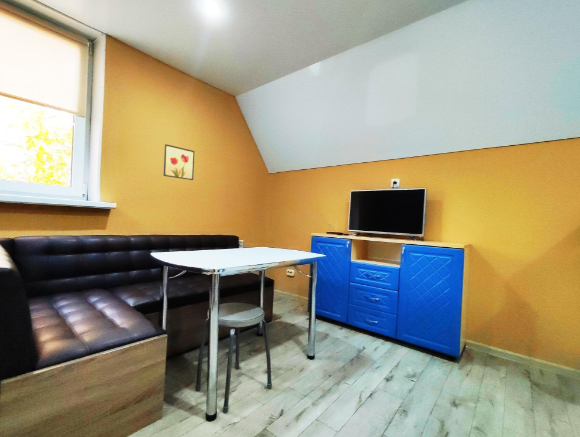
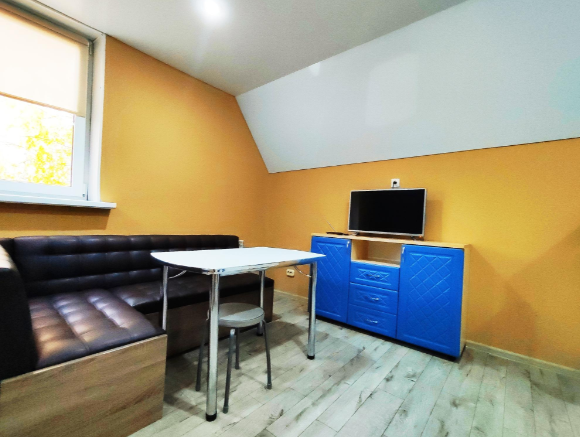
- wall art (179, 163)
